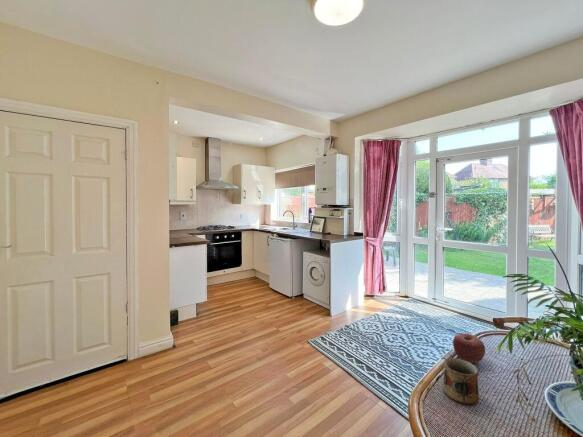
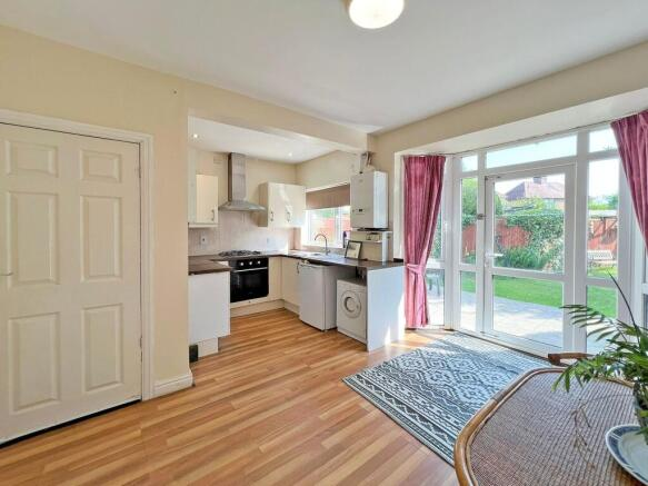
- apple (468, 348)
- mug (460, 378)
